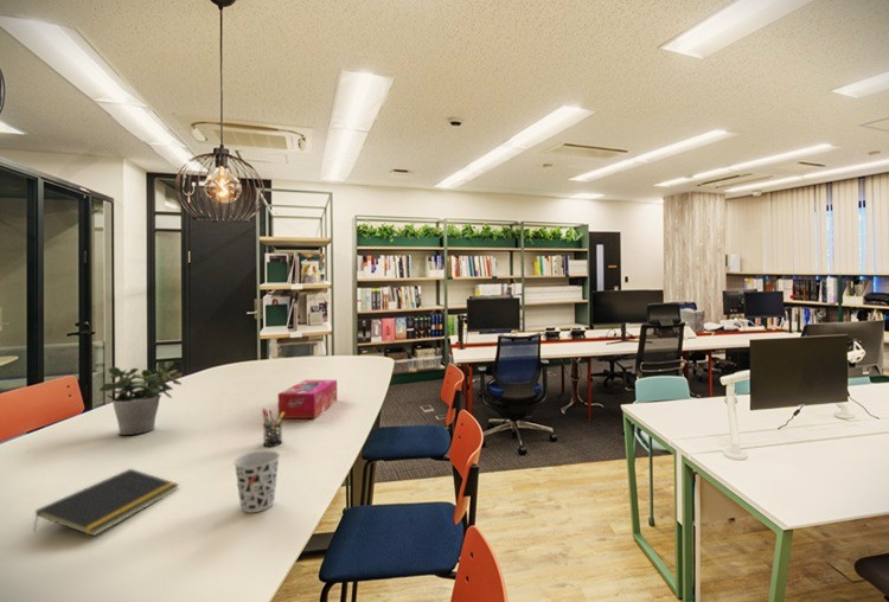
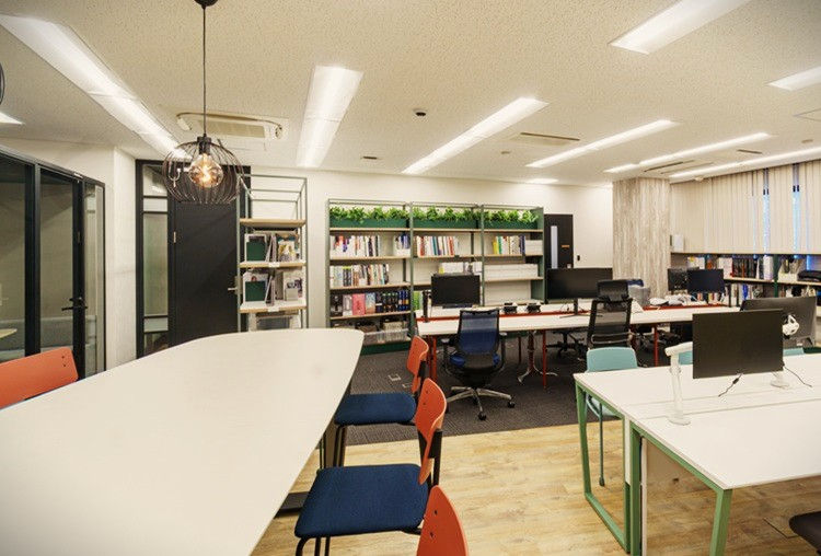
- notepad (114, 498)
- cup (257, 481)
- potted plant (140, 396)
- pen holder (270, 427)
- tissue box (309, 397)
